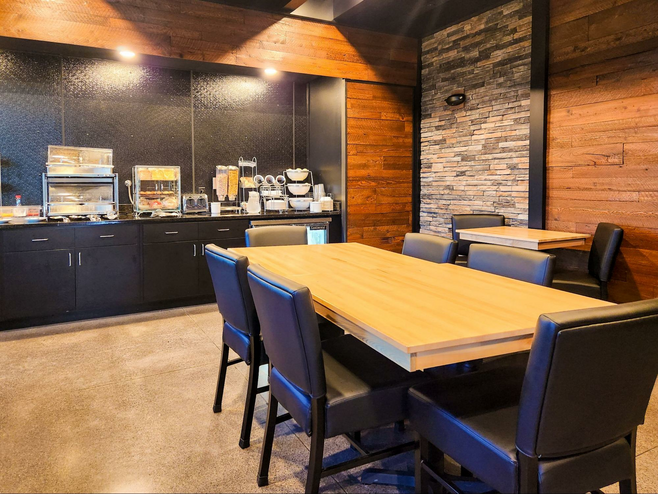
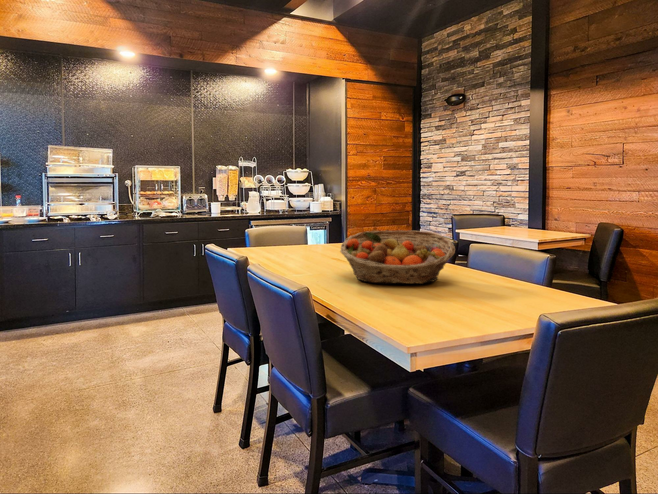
+ fruit basket (396, 255)
